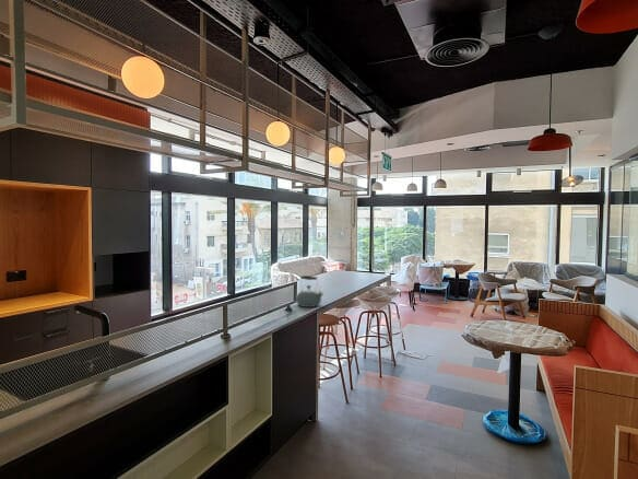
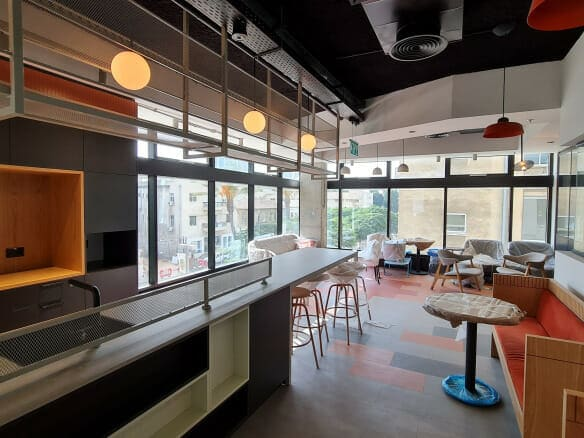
- kettle (310, 290)
